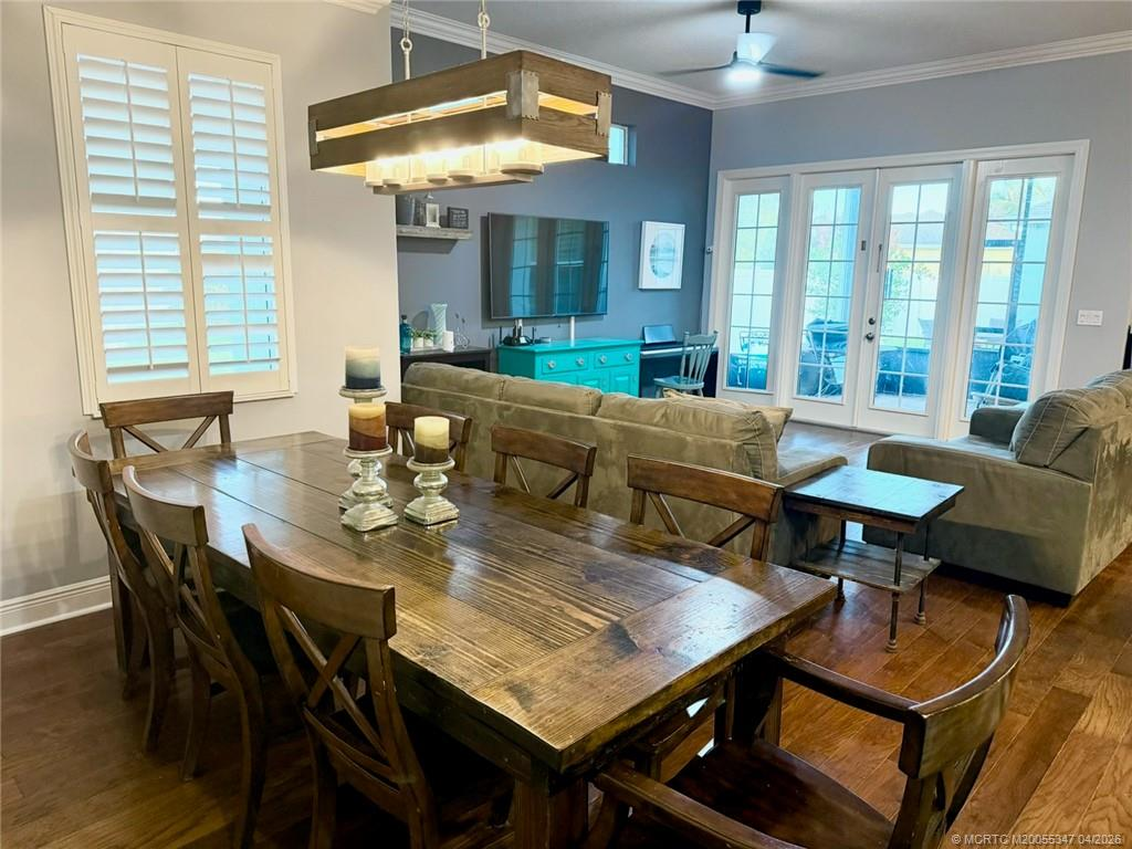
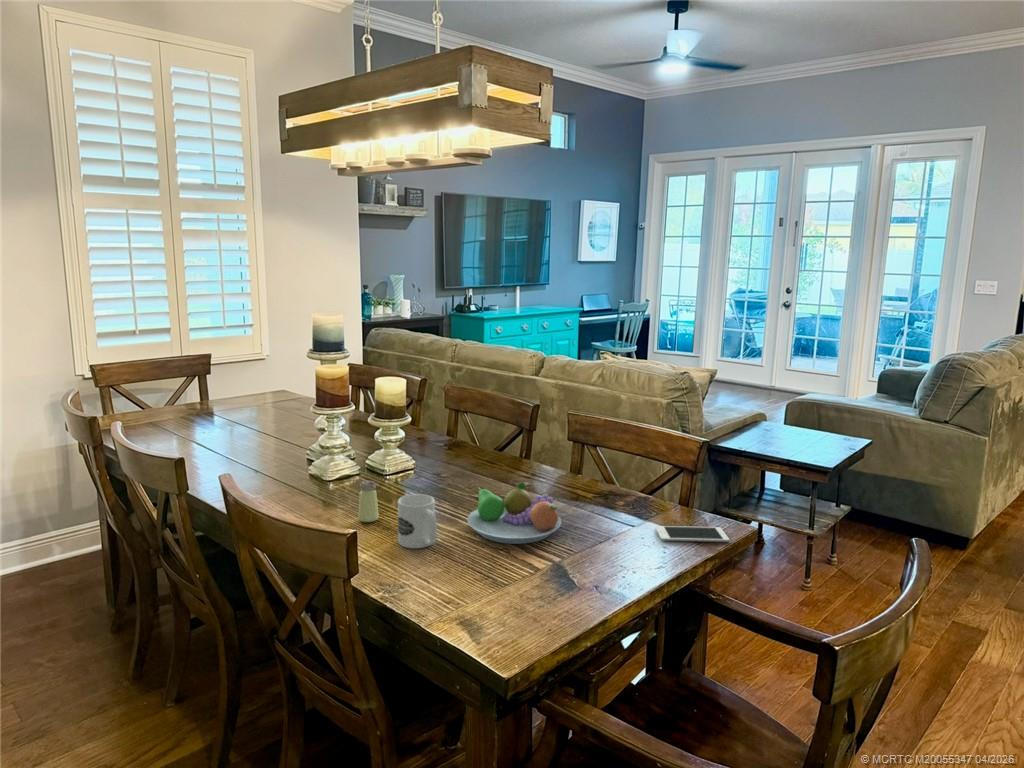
+ saltshaker (368, 500)
+ fruit bowl (512, 509)
+ mug (420, 523)
+ cell phone (691, 533)
